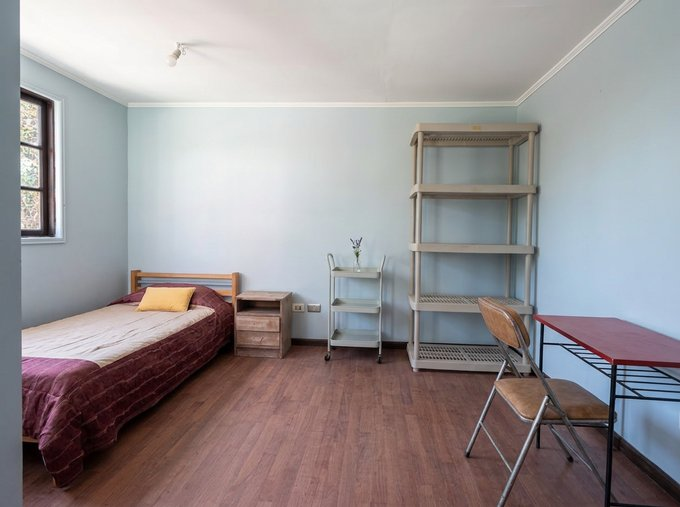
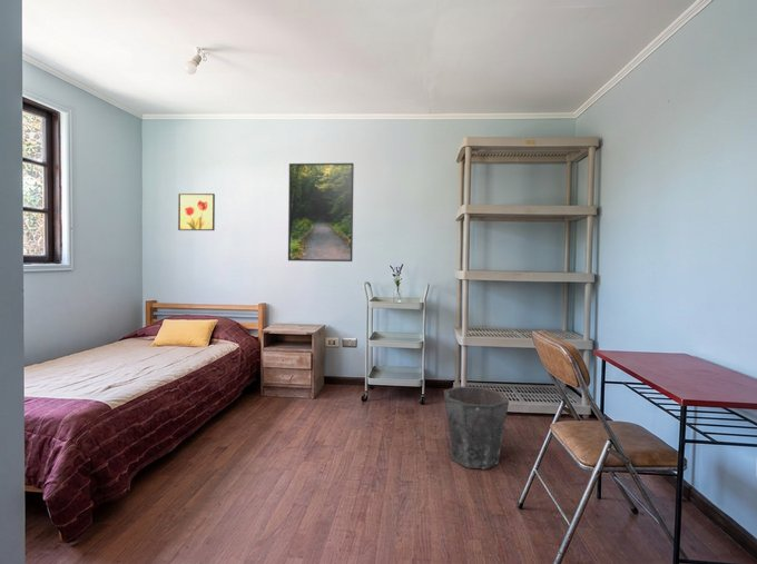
+ wall art (196, 211)
+ waste bin (474, 426)
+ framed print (321, 211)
